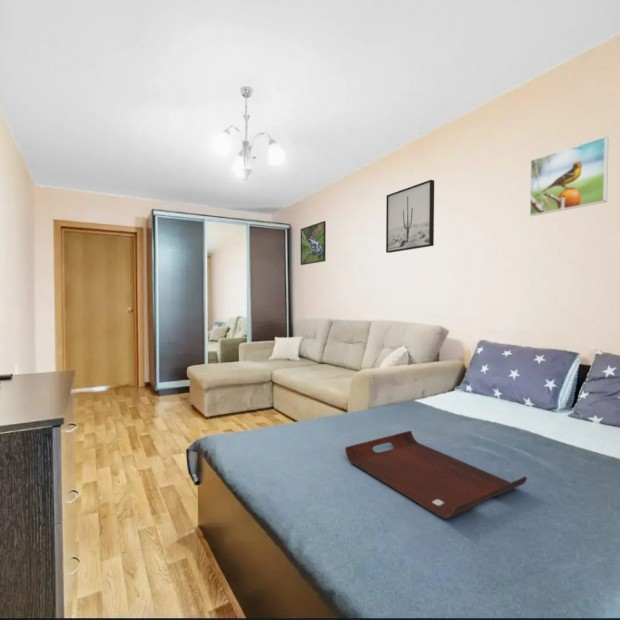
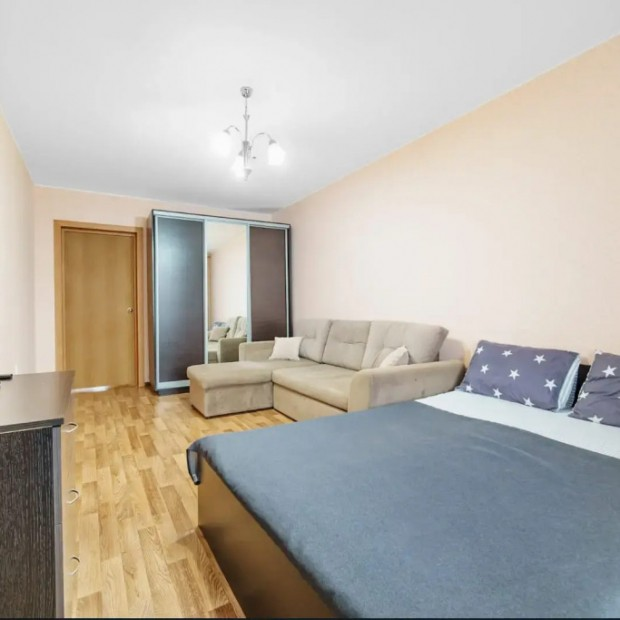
- wall art (408, 218)
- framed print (312, 244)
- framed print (566, 179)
- serving tray (427, 467)
